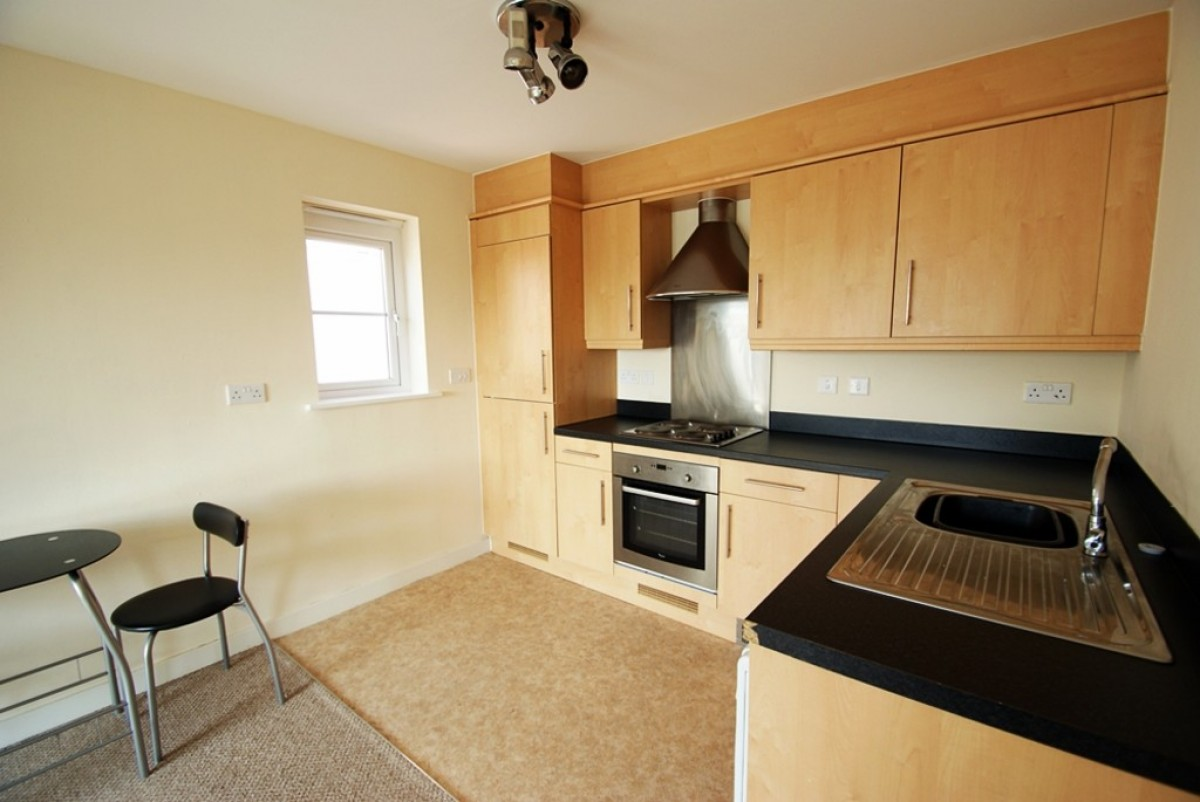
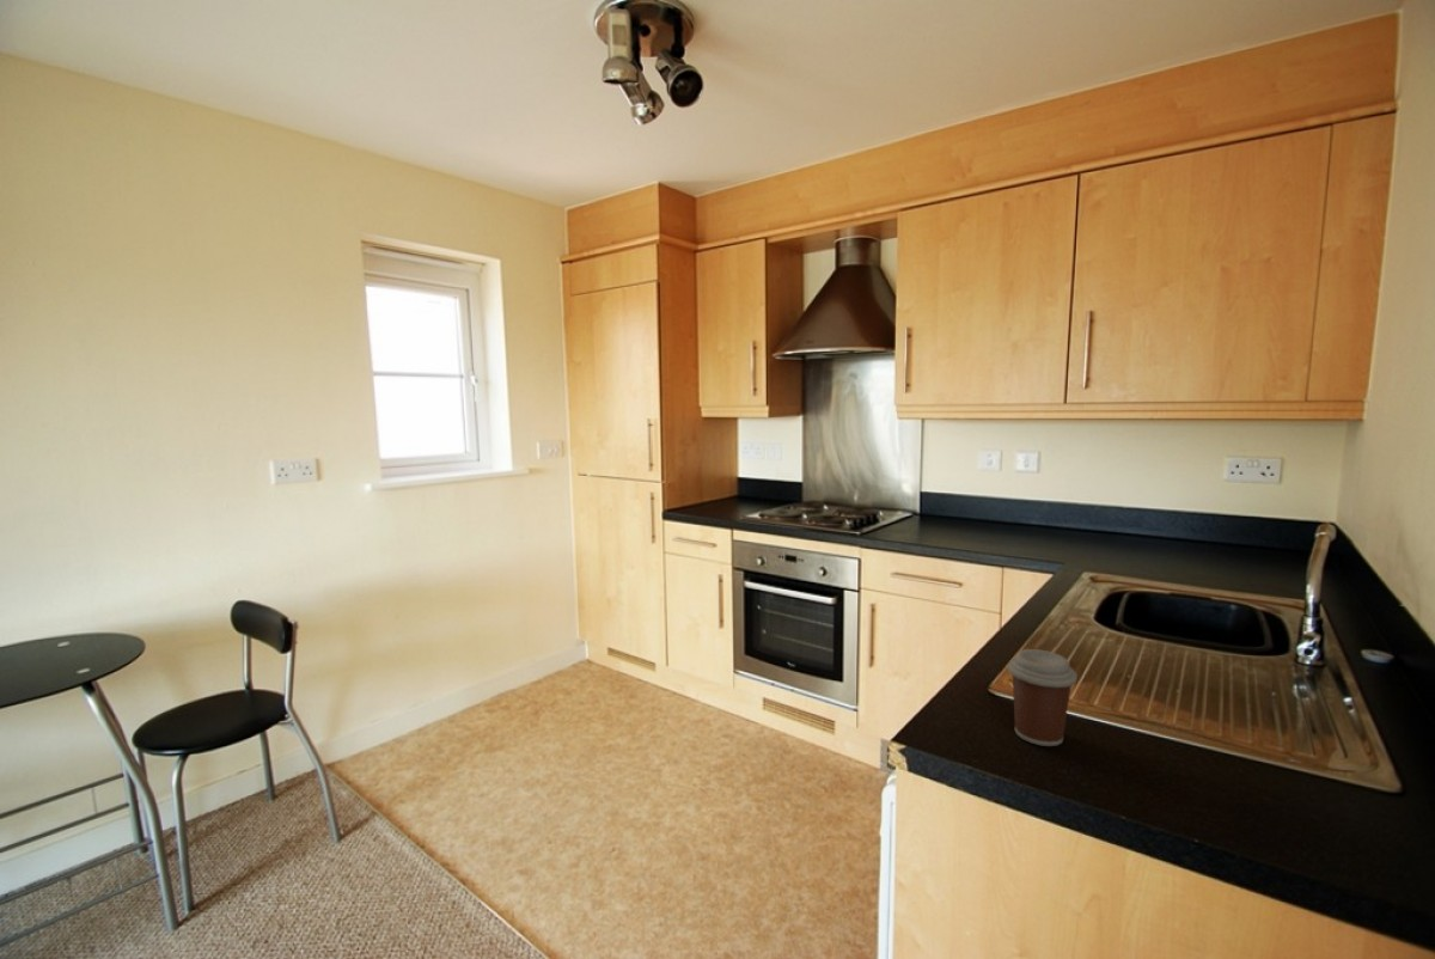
+ coffee cup (1040, 696)
